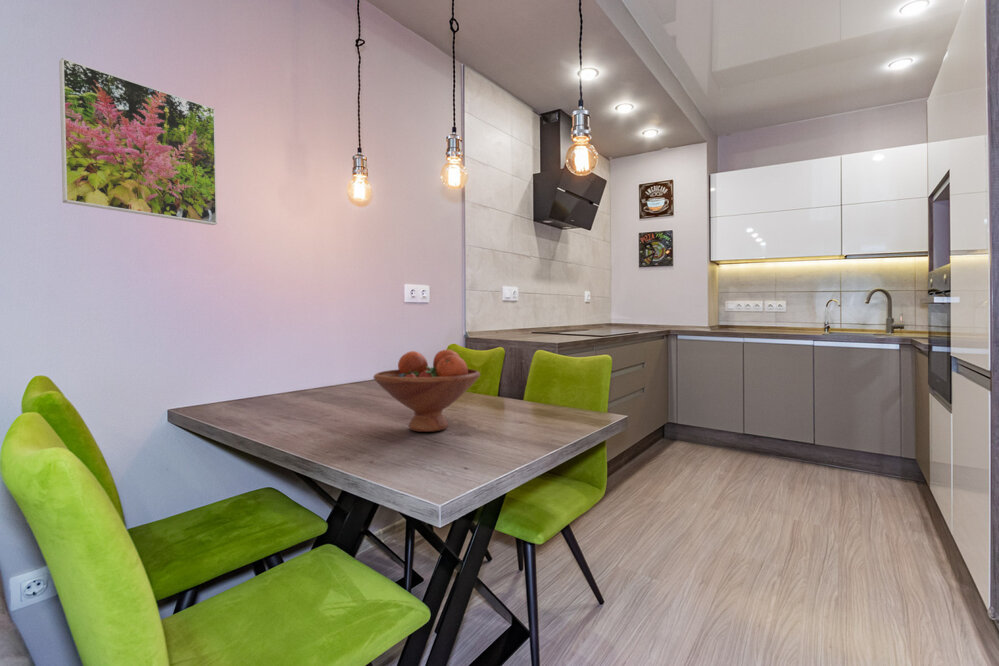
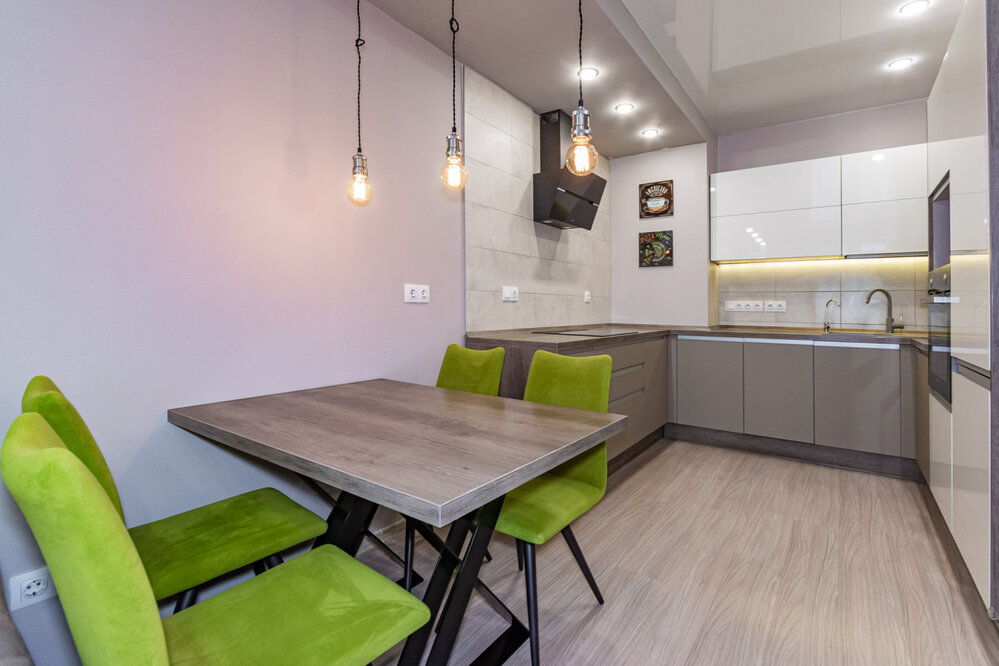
- fruit bowl (427, 389)
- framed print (146, 150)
